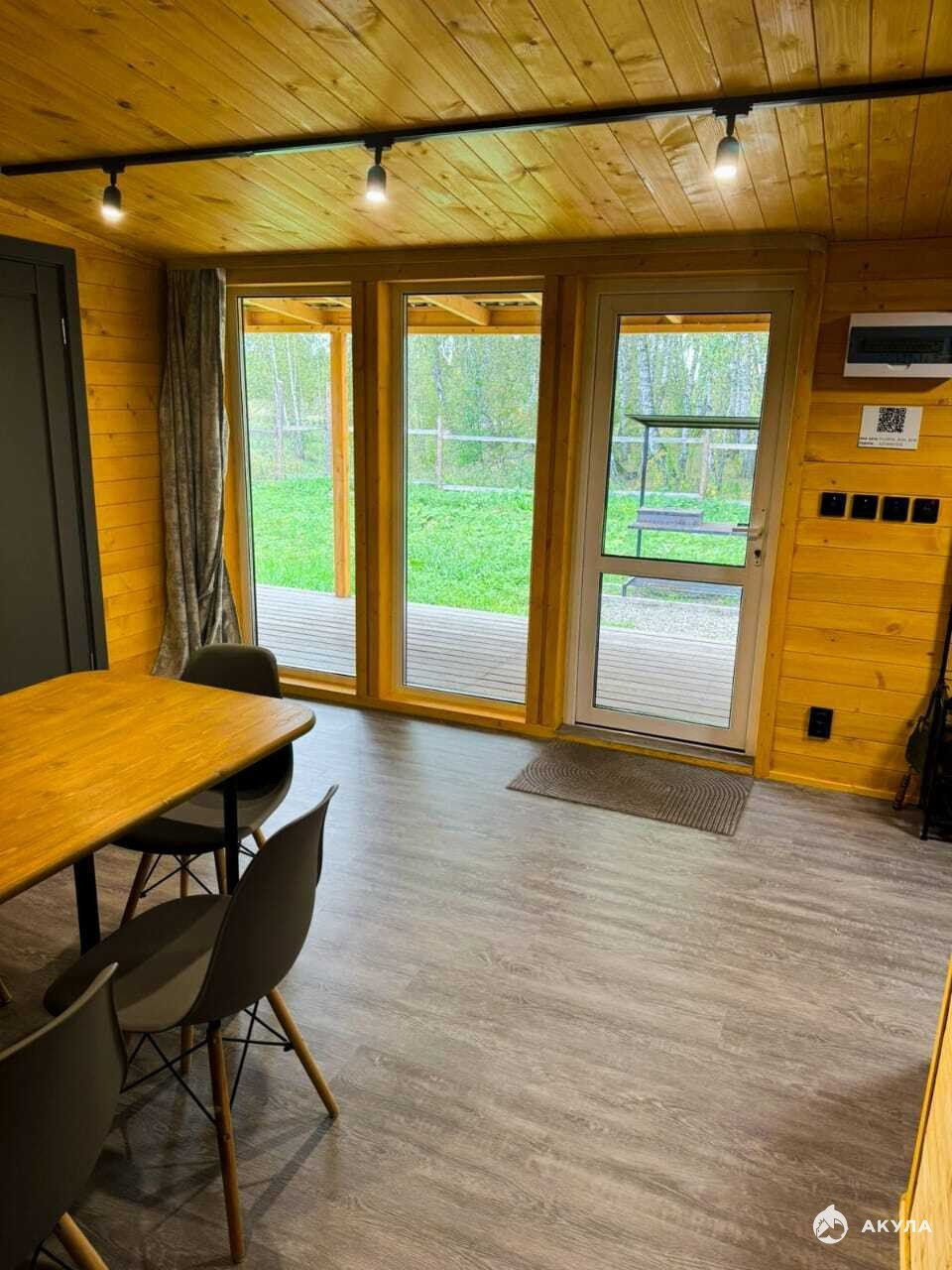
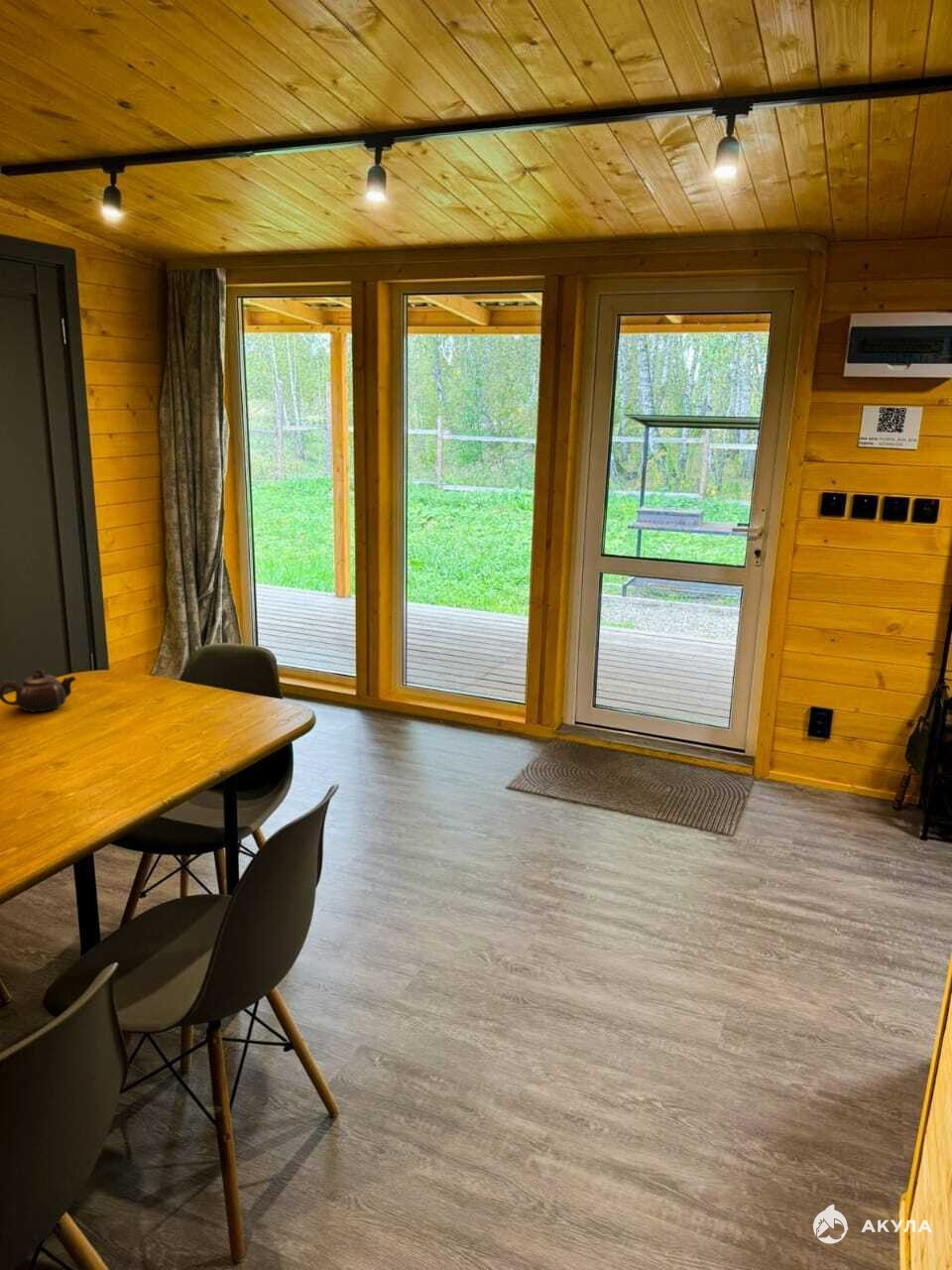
+ teapot (38, 688)
